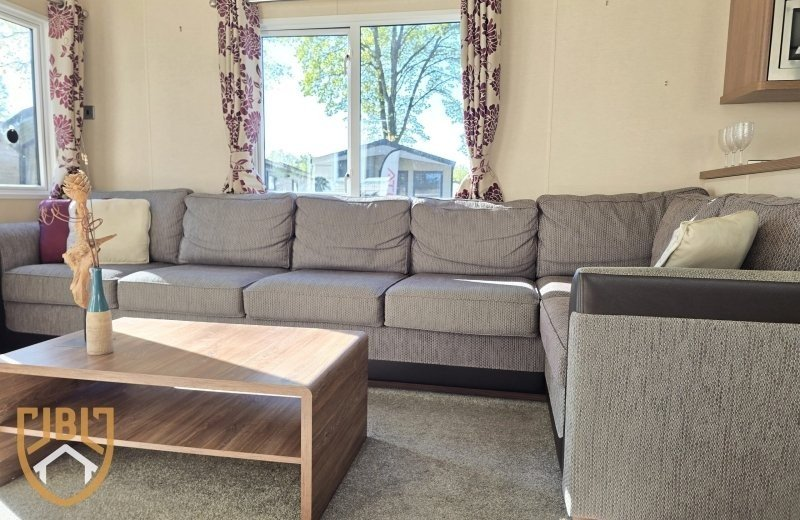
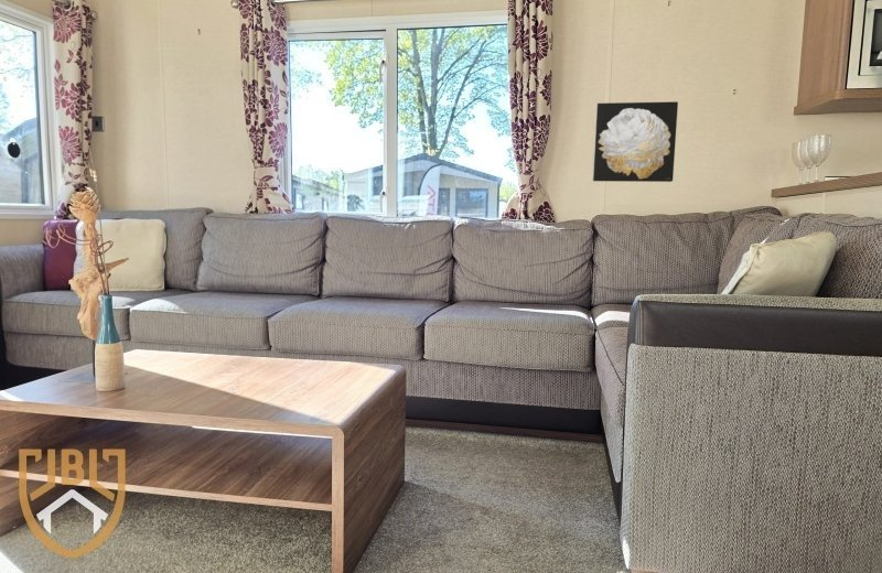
+ wall art (634, 142)
